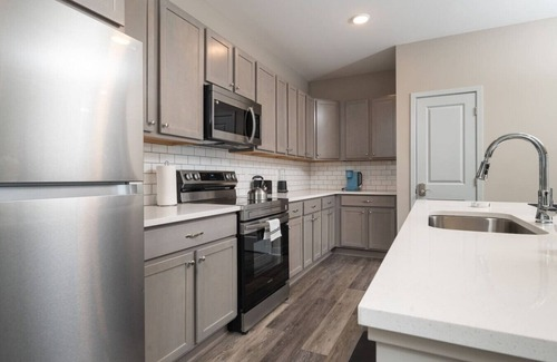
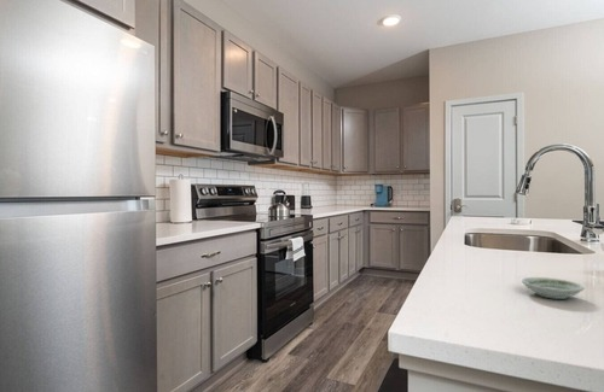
+ saucer (551, 288)
